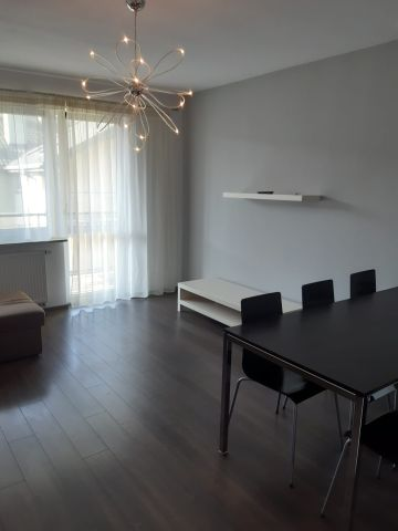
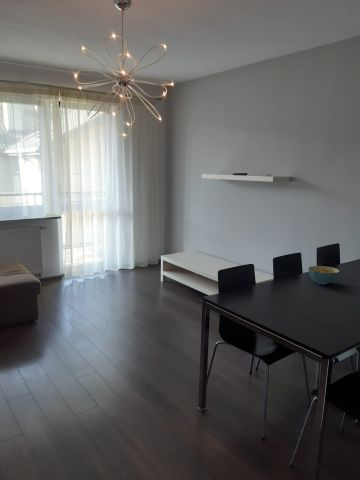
+ cereal bowl (323, 276)
